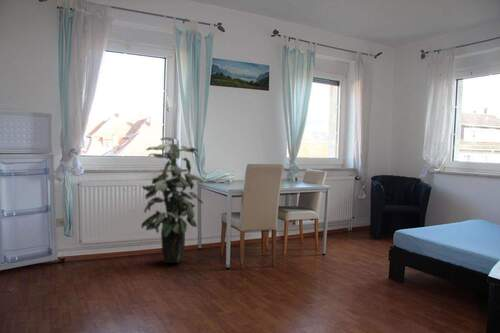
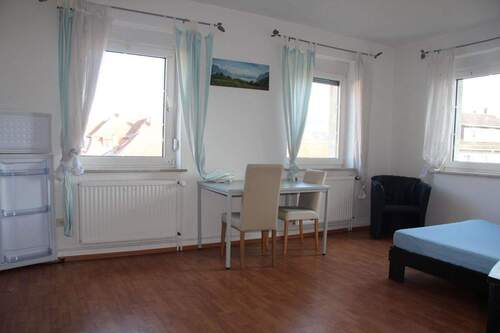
- indoor plant (170, 199)
